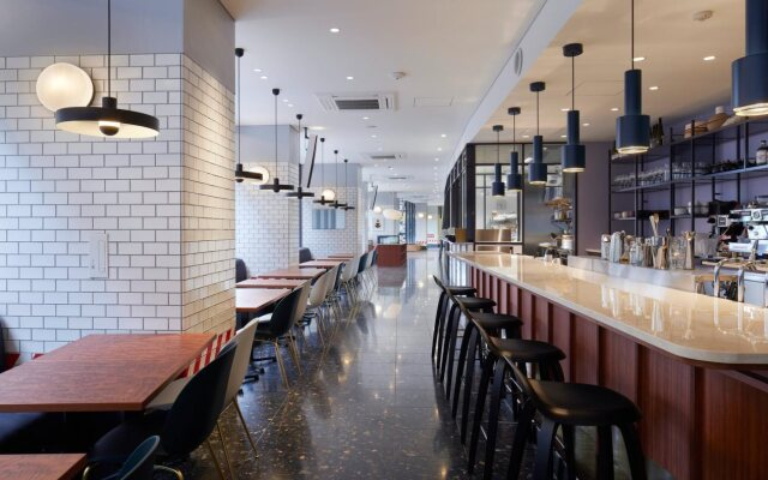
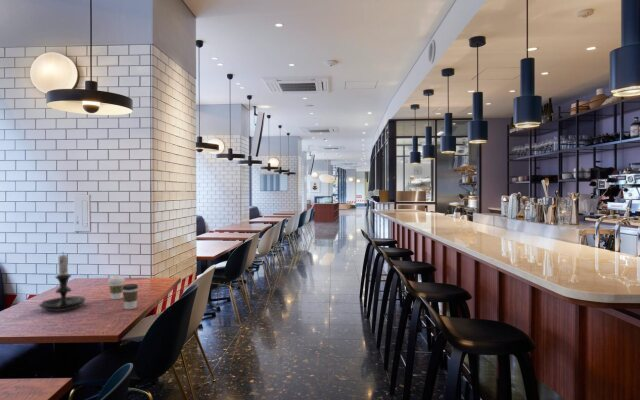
+ coffee cup (130, 296)
+ coffee cup (116, 287)
+ candle holder (62, 279)
